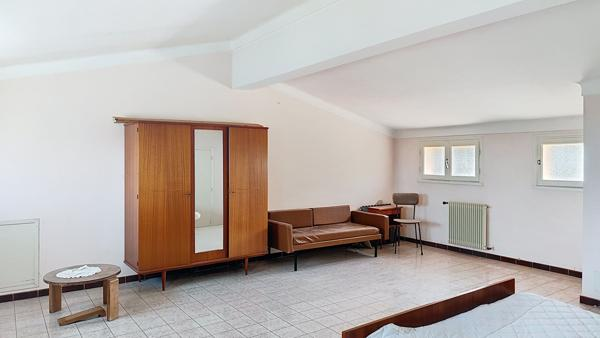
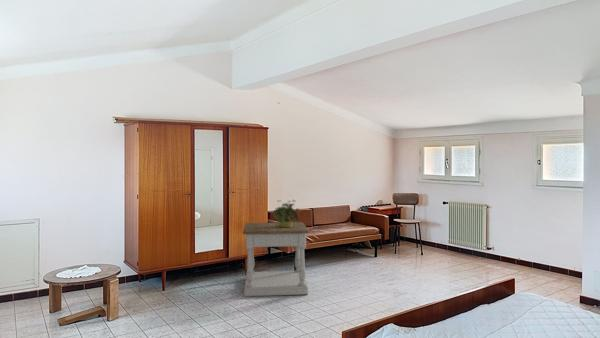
+ potted plant (284, 212)
+ side table (275, 246)
